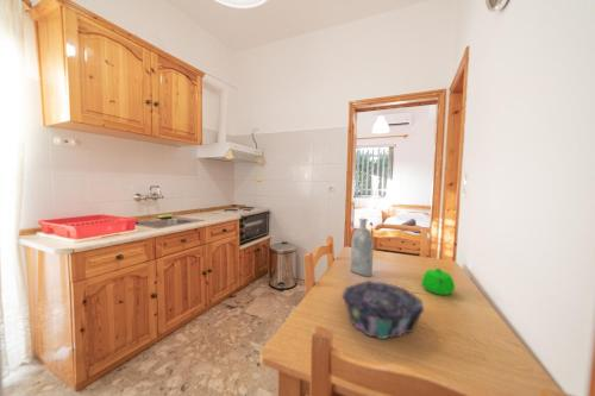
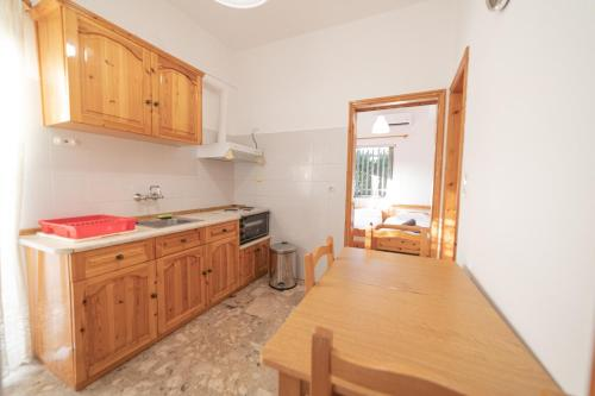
- teapot (438, 279)
- bottle (362, 245)
- decorative bowl (380, 309)
